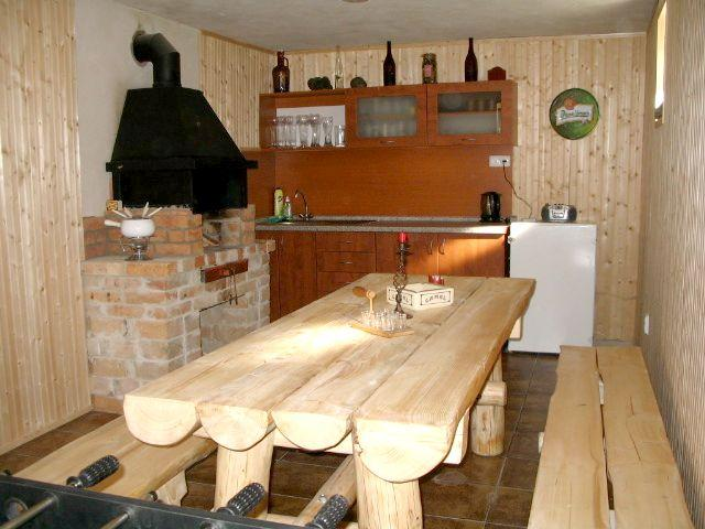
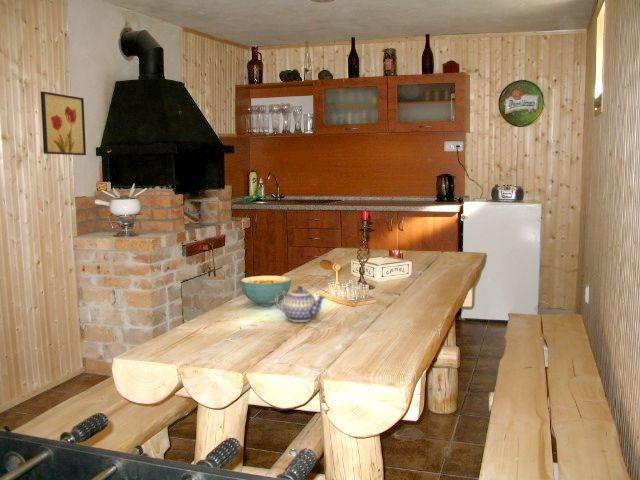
+ cereal bowl (266, 291)
+ teapot (300, 303)
+ wall art (63, 124)
